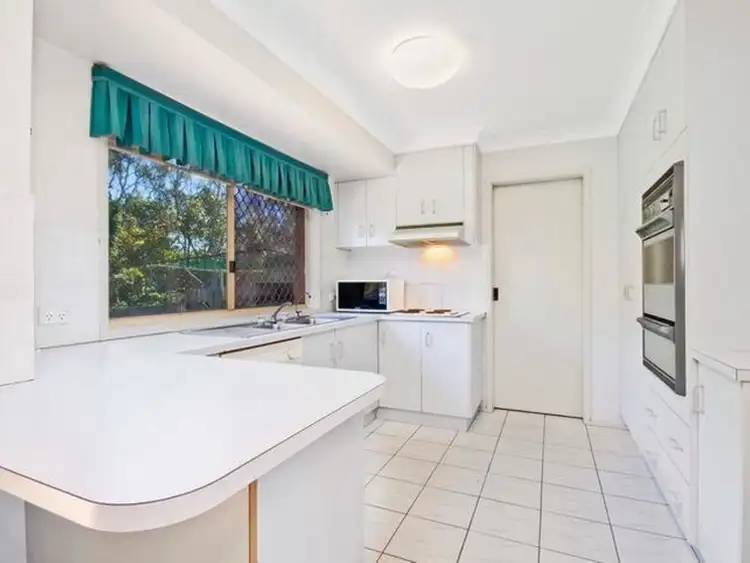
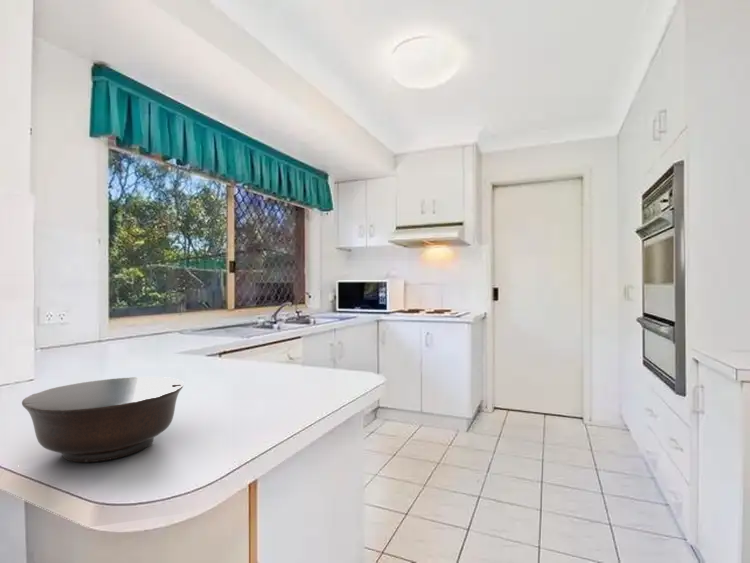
+ bowl (108, 417)
